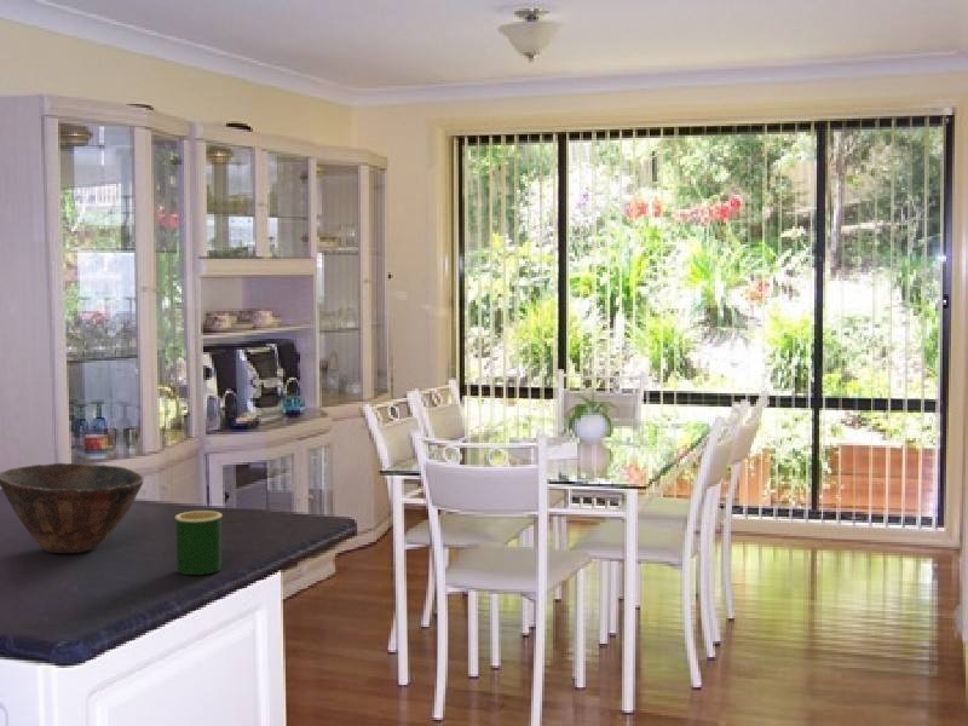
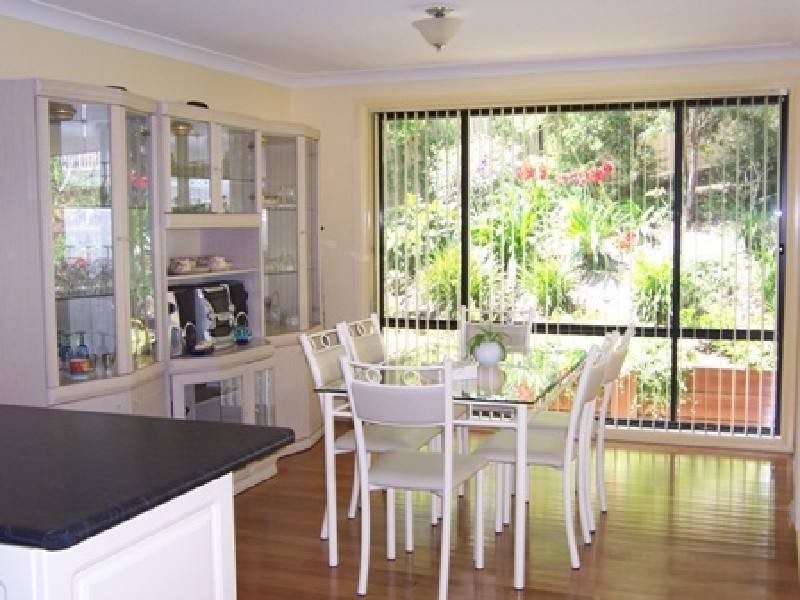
- bowl (73, 509)
- mug (197, 540)
